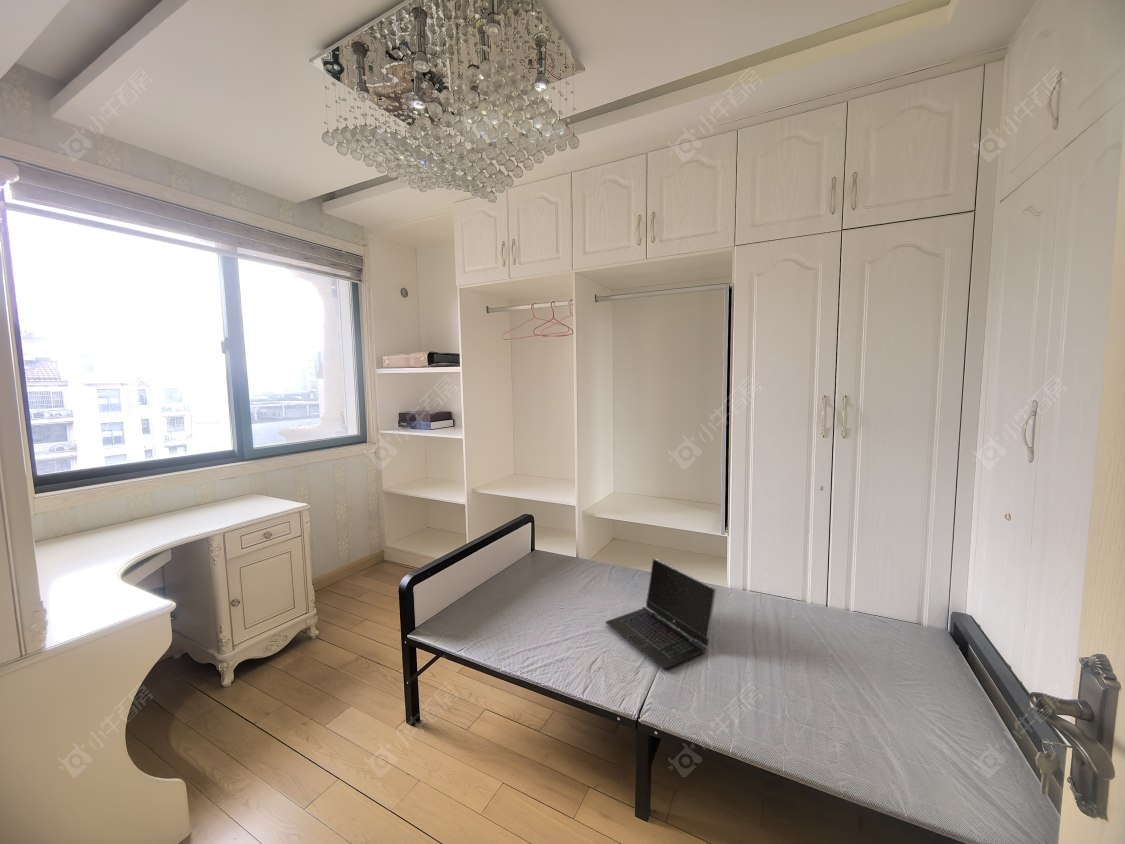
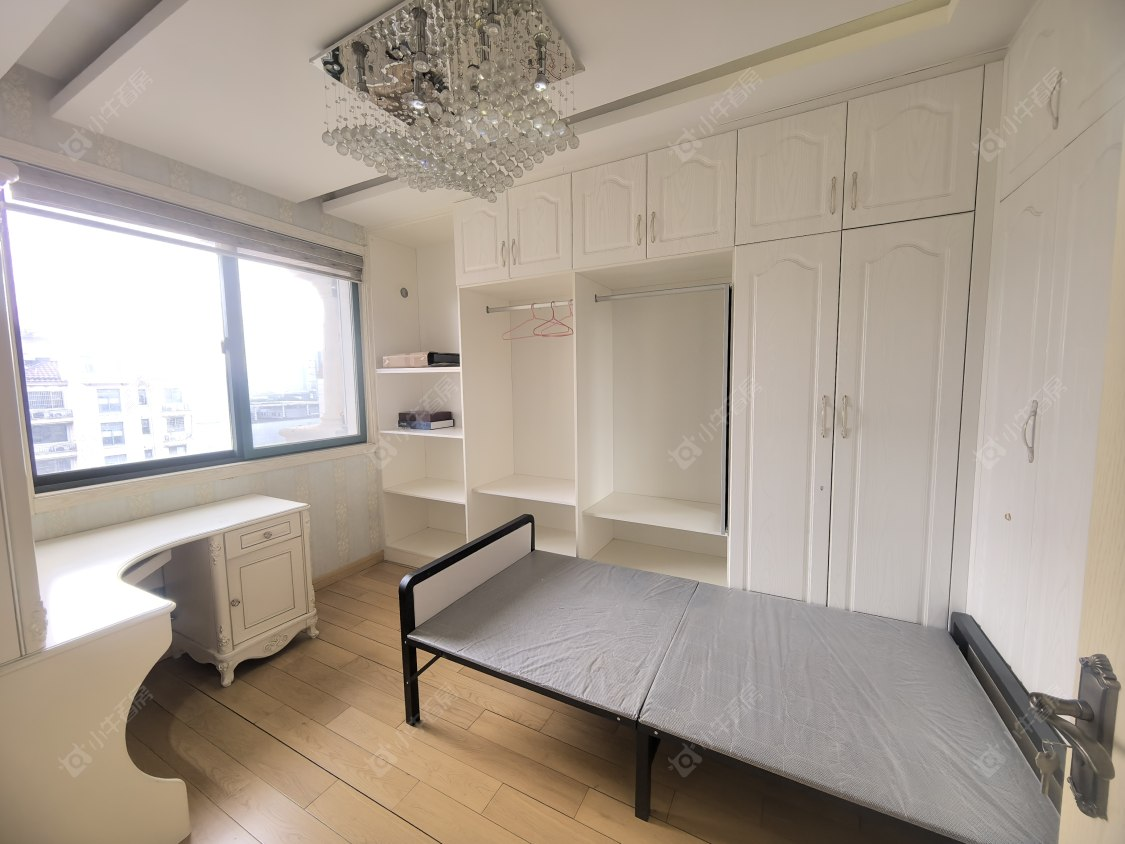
- laptop computer (657, 608)
